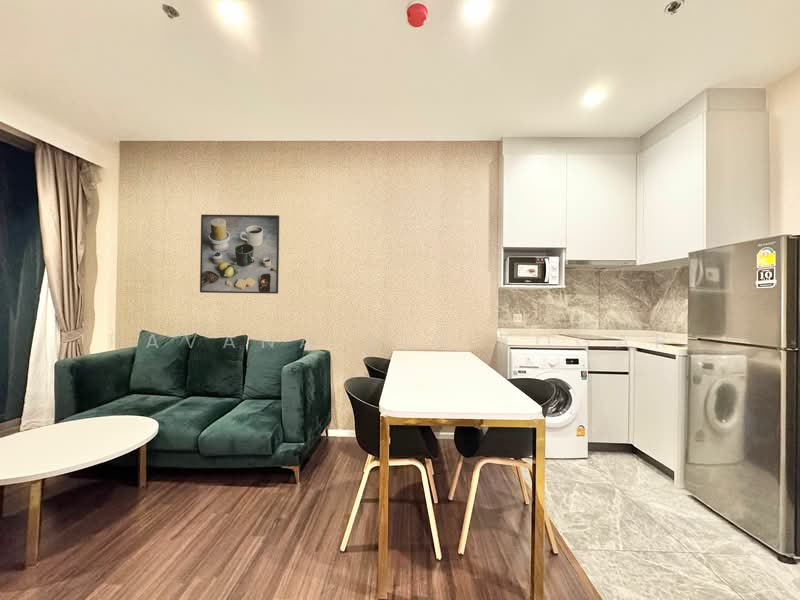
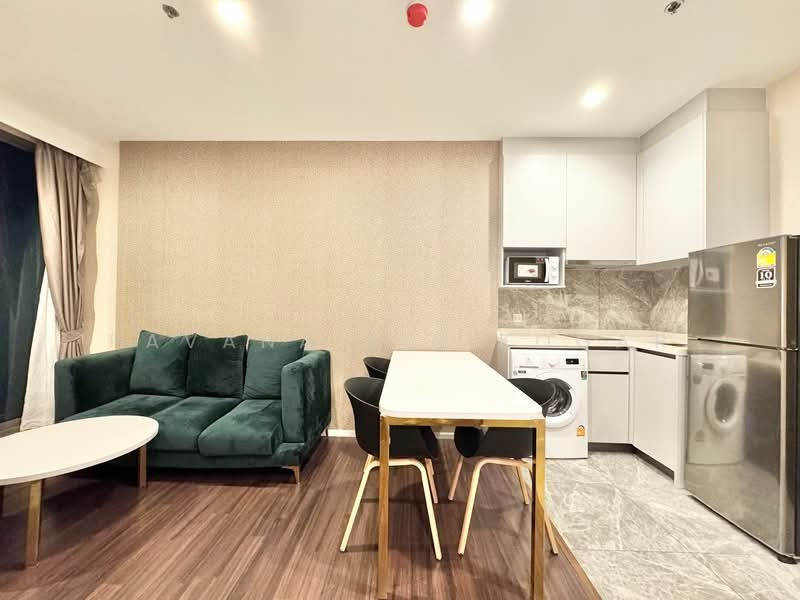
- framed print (239, 254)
